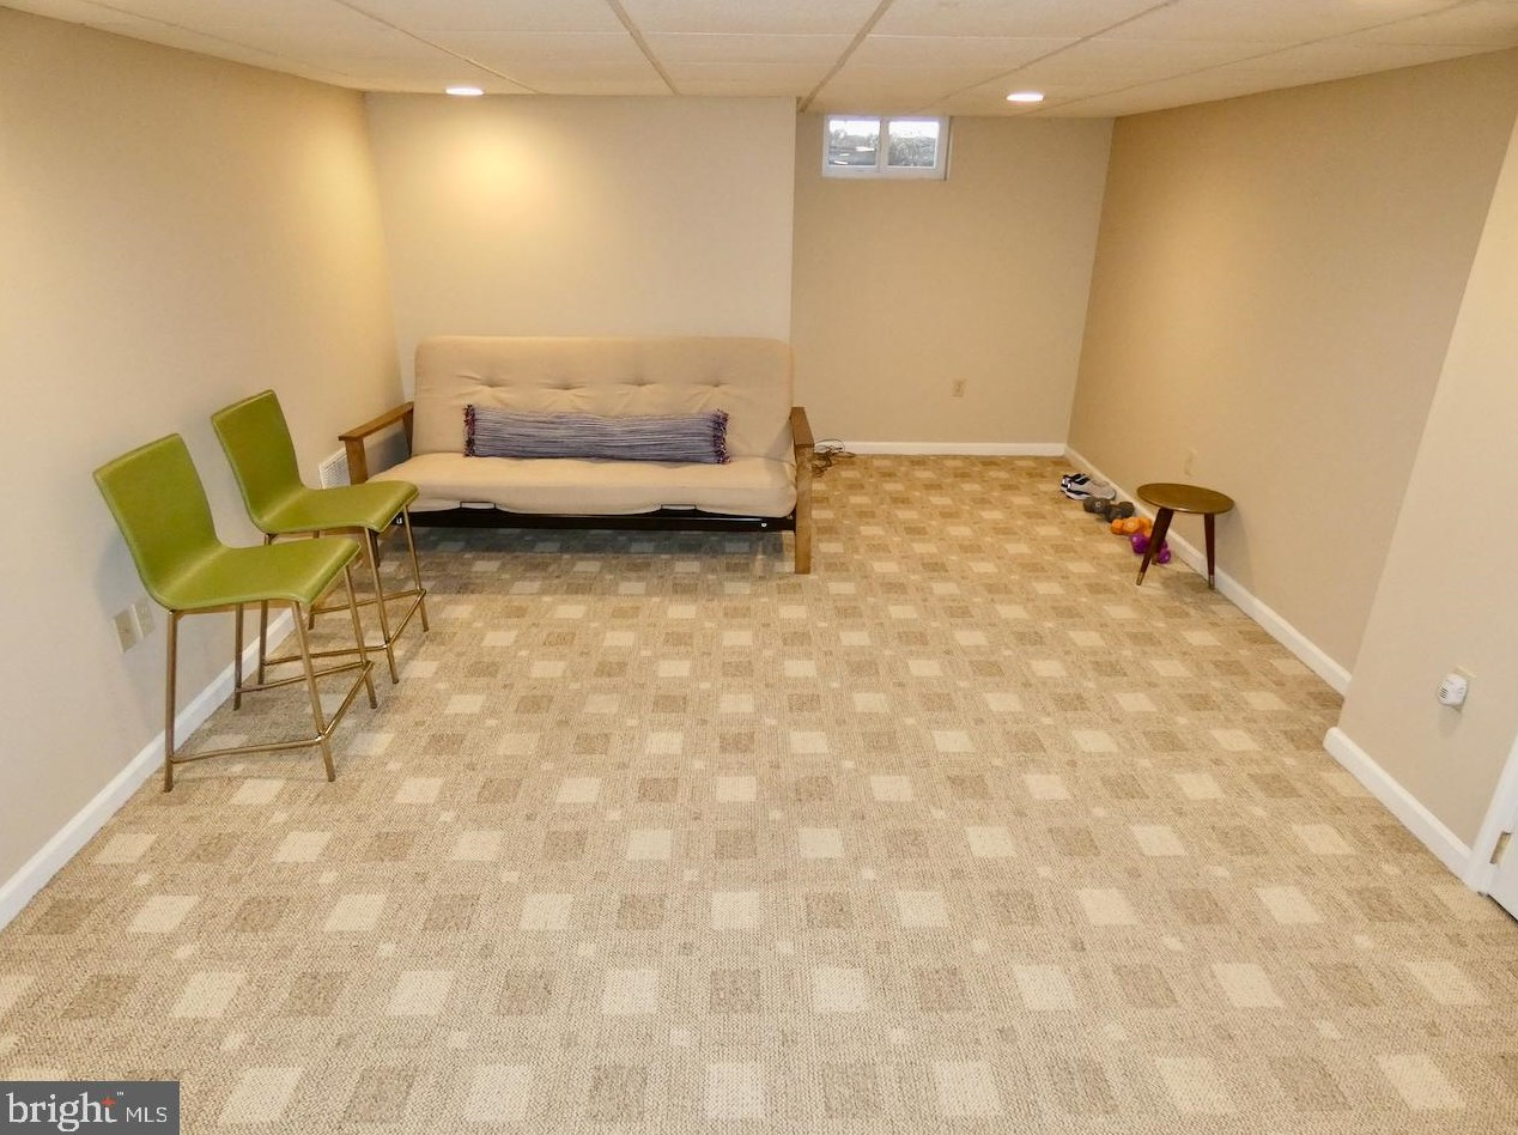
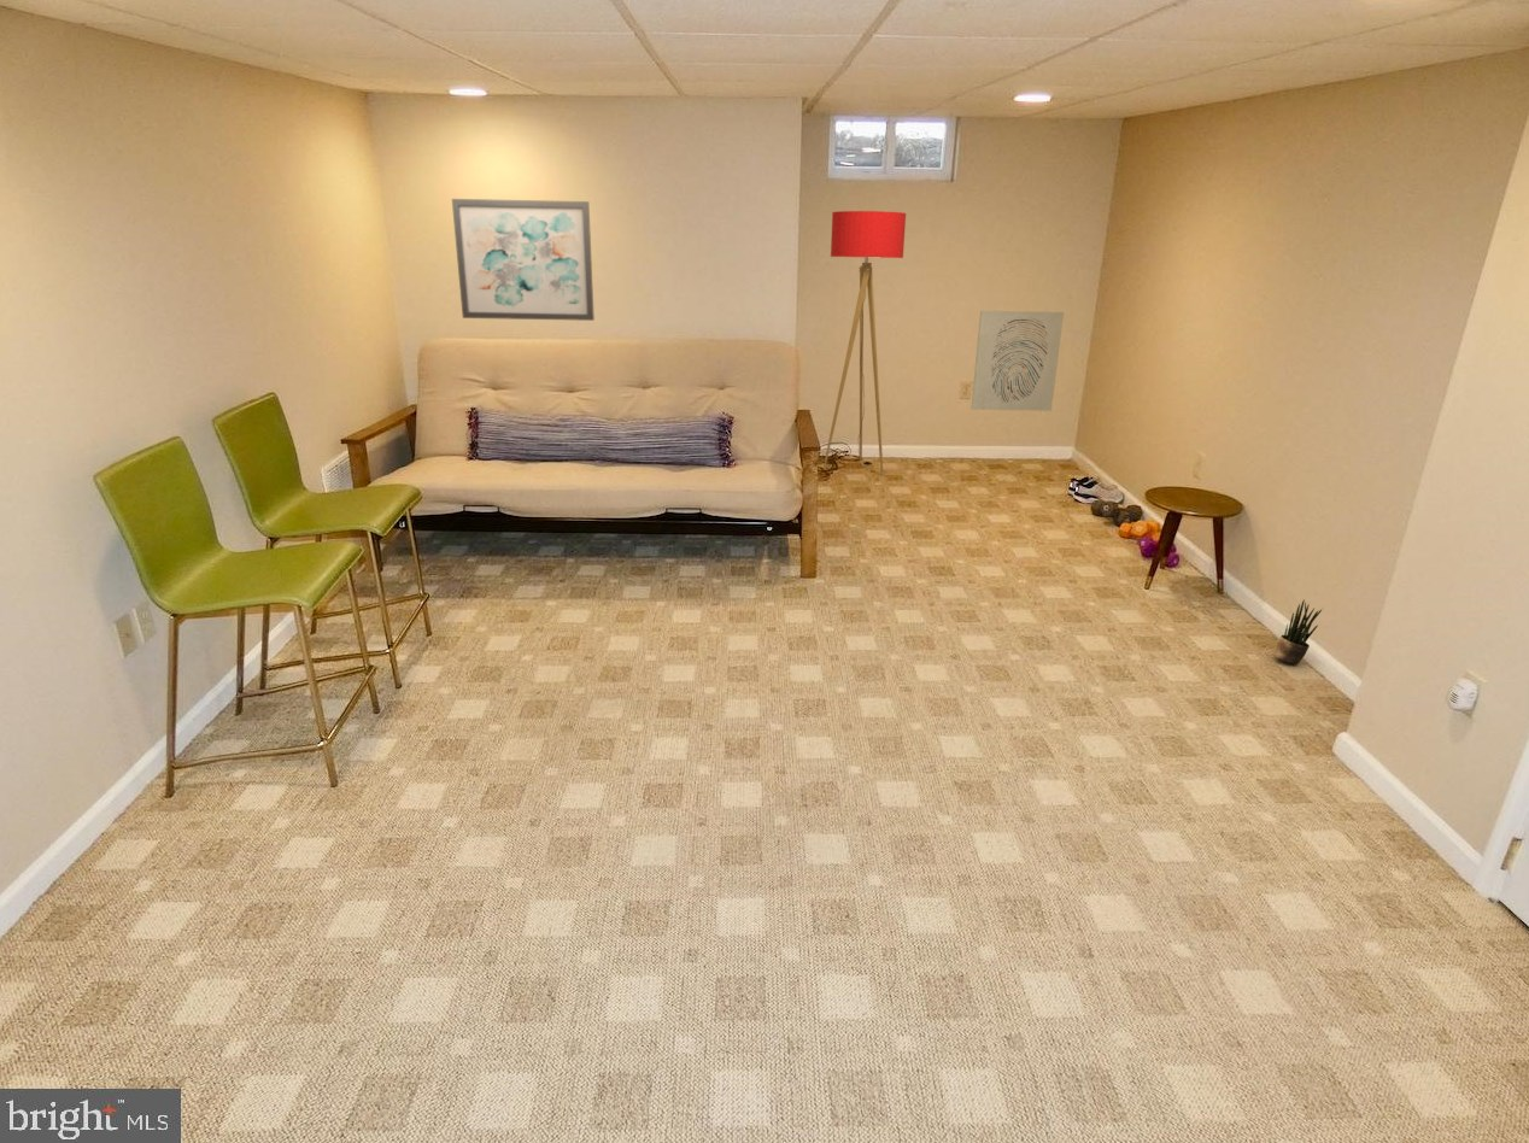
+ floor lamp (861, 346)
+ potted plant (1299, 631)
+ wall art (1015, 361)
+ wall art (525, 260)
